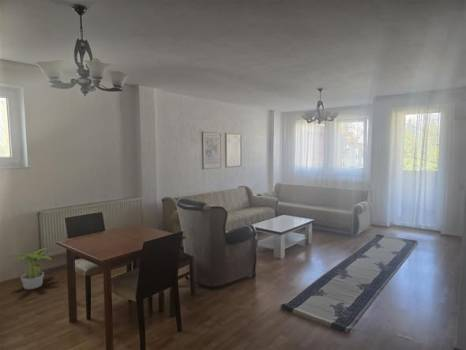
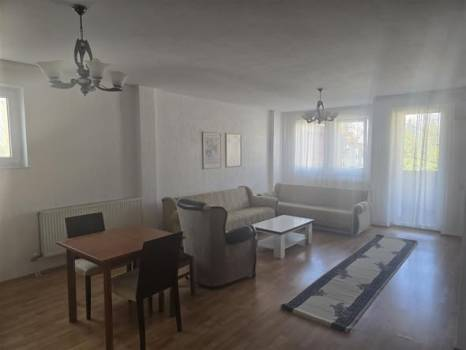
- potted plant (32, 268)
